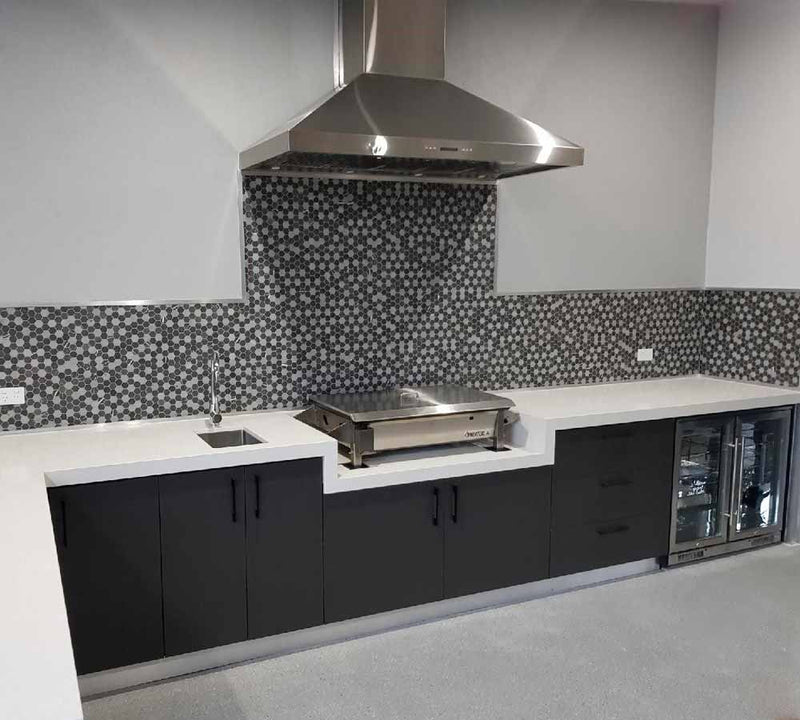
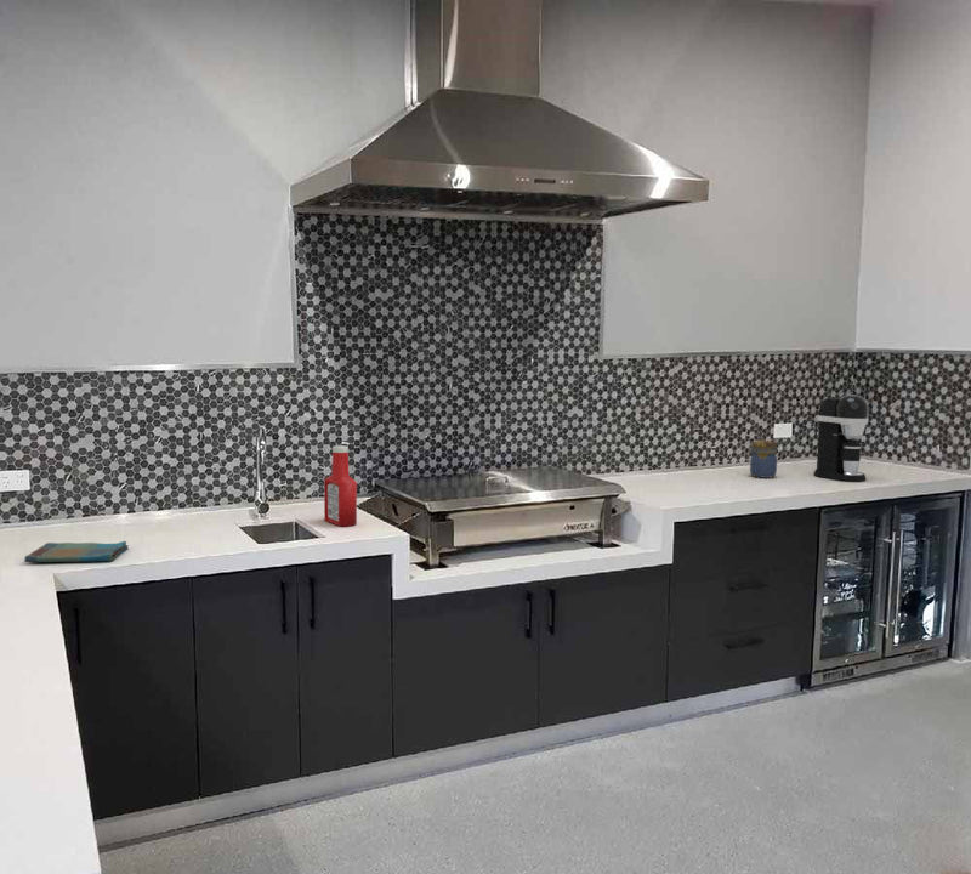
+ jar (762, 458)
+ coffee maker (841, 436)
+ soap bottle (340, 484)
+ dish towel (78, 551)
